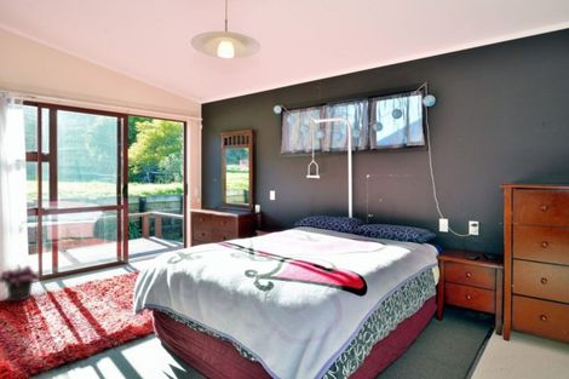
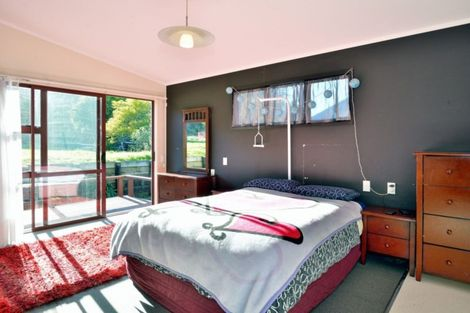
- potted flower (18, 282)
